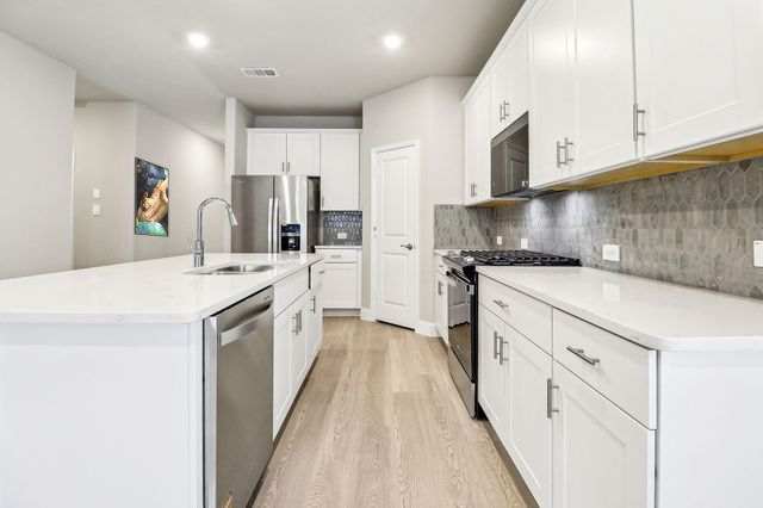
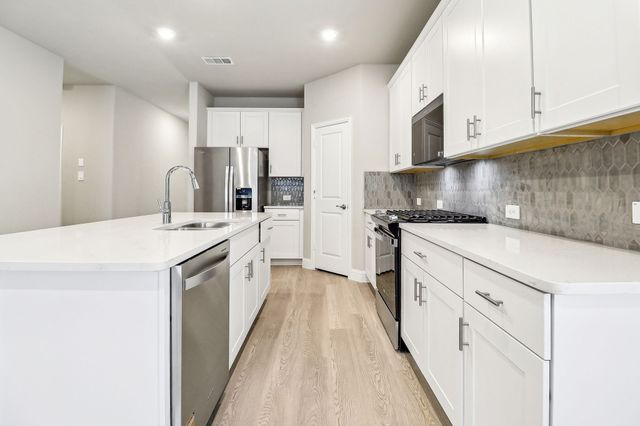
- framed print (153, 199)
